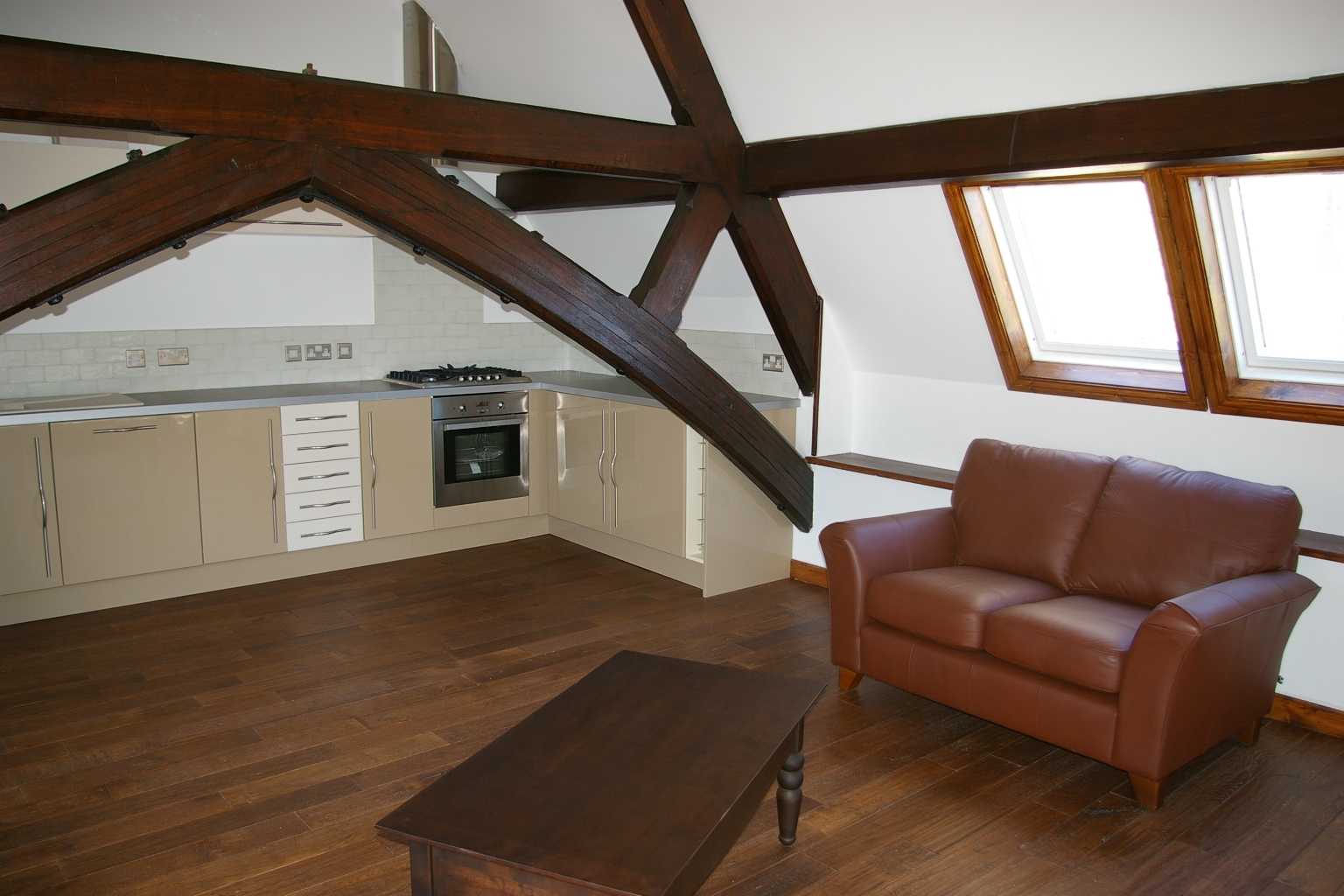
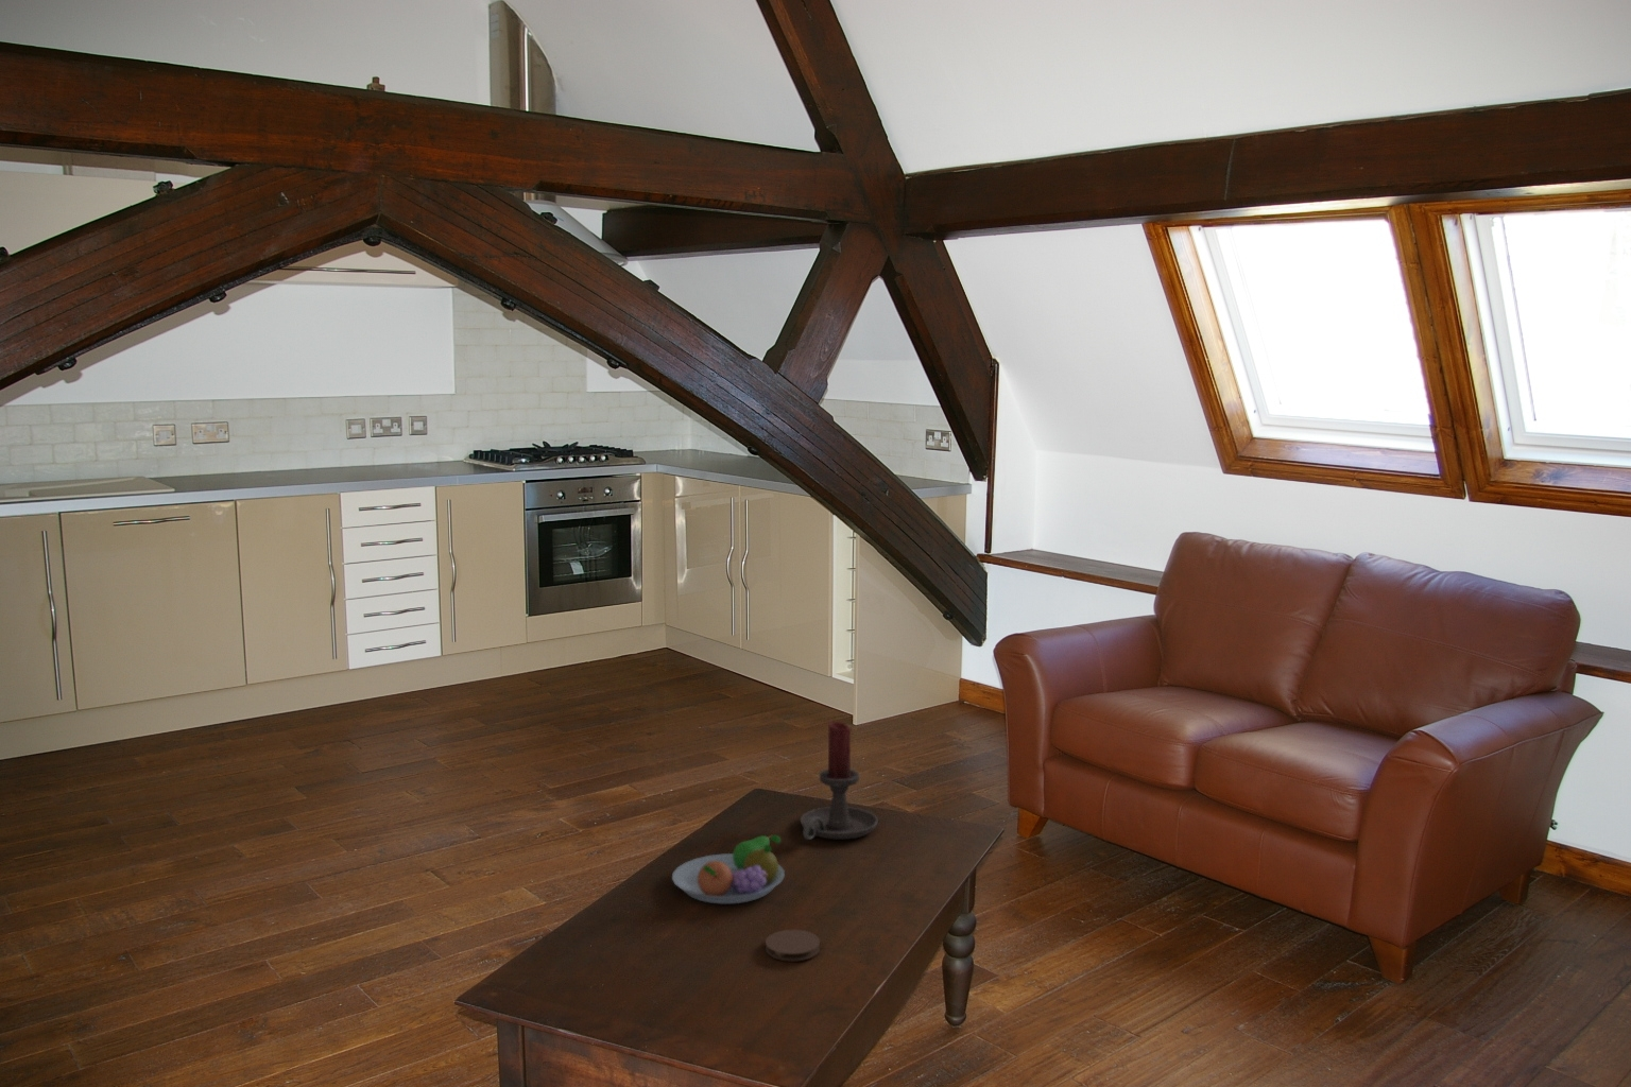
+ candle holder (832, 778)
+ coaster (792, 945)
+ fruit bowl (733, 863)
